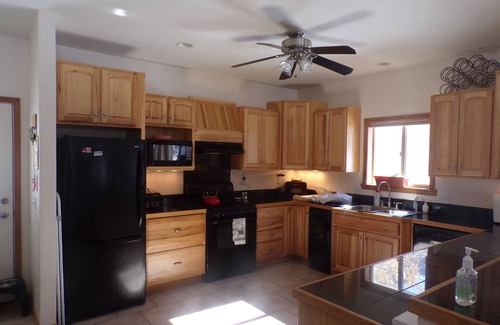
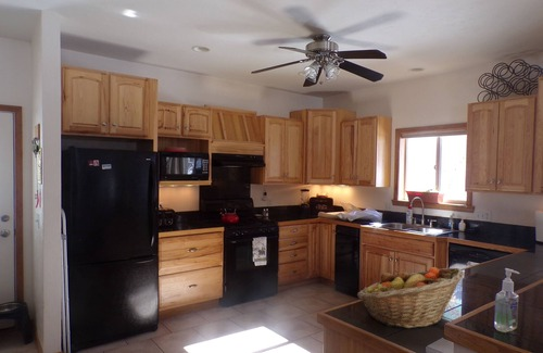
+ fruit basket (409, 291)
